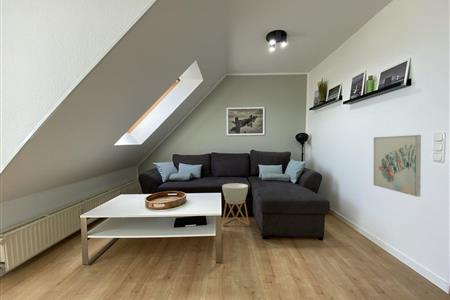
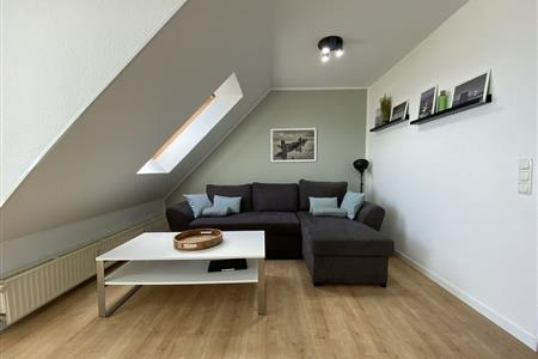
- wall art (394, 163)
- planter (235, 203)
